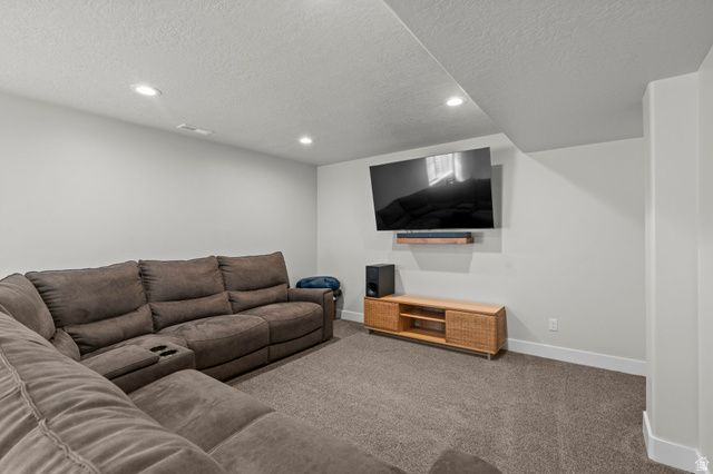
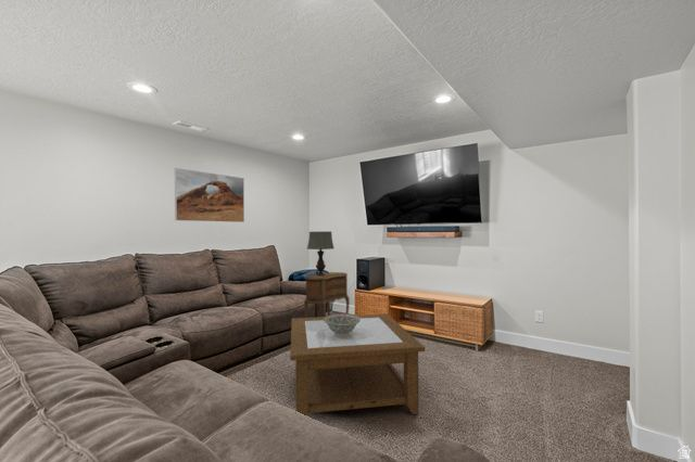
+ table lamp (320, 253)
+ coffee table (349, 360)
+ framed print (212, 197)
+ decorative bowl (342, 325)
+ side table (325, 307)
